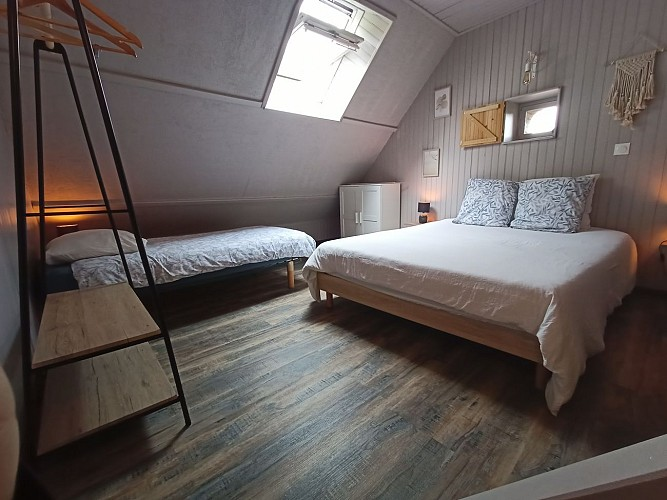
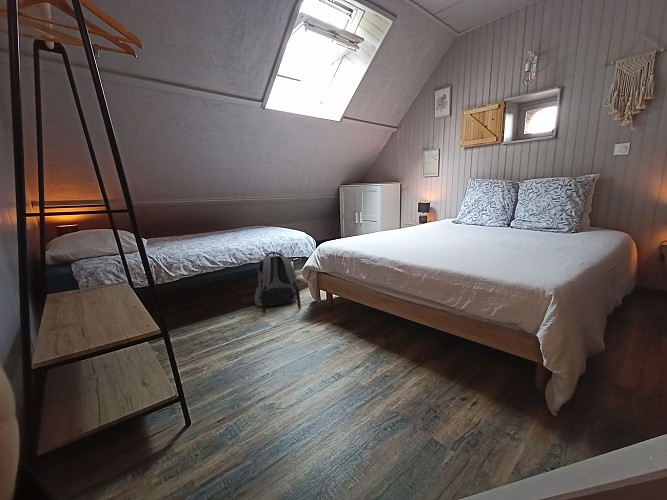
+ backpack (275, 278)
